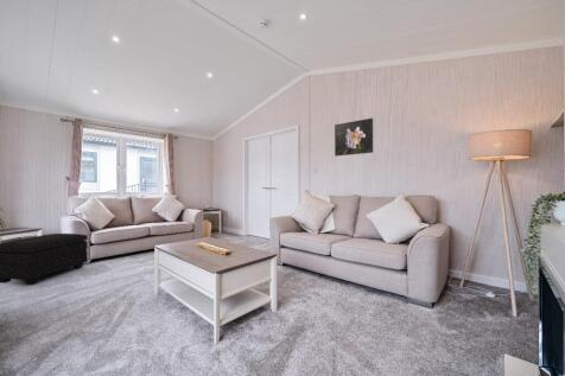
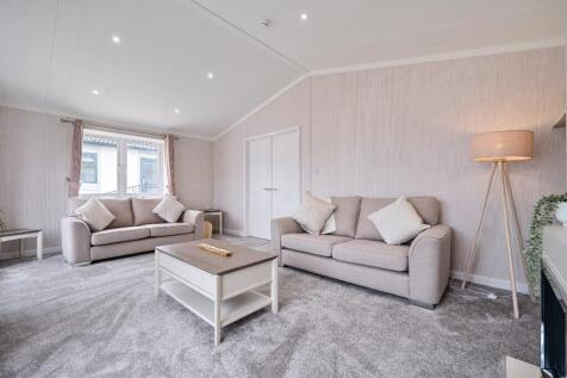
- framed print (353, 138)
- footstool (44, 255)
